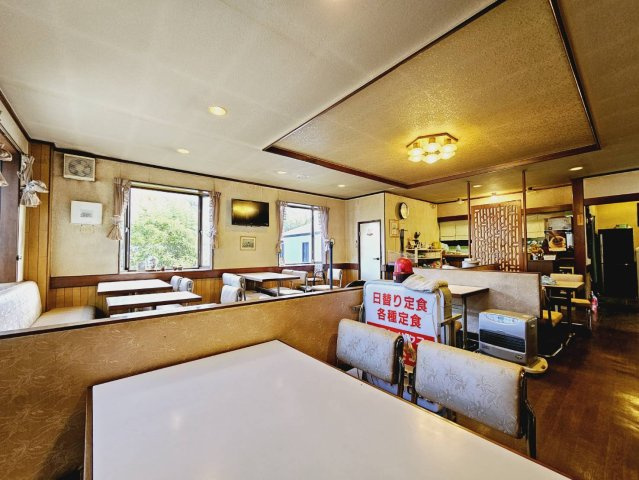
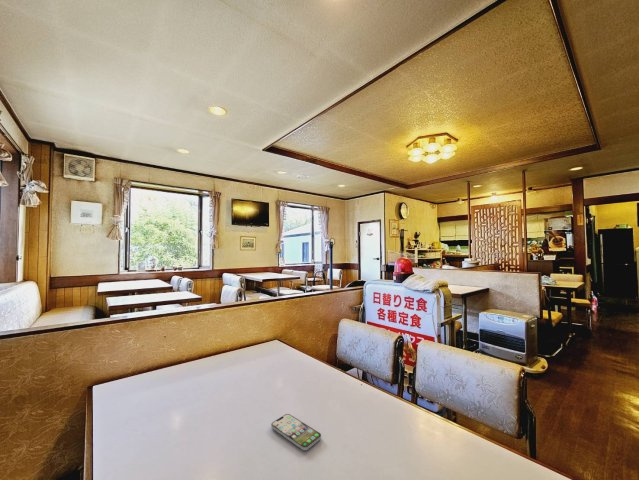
+ smartphone (295, 430)
